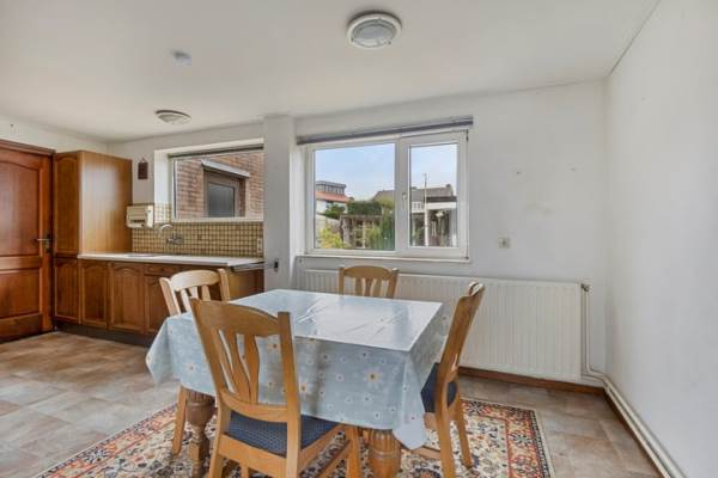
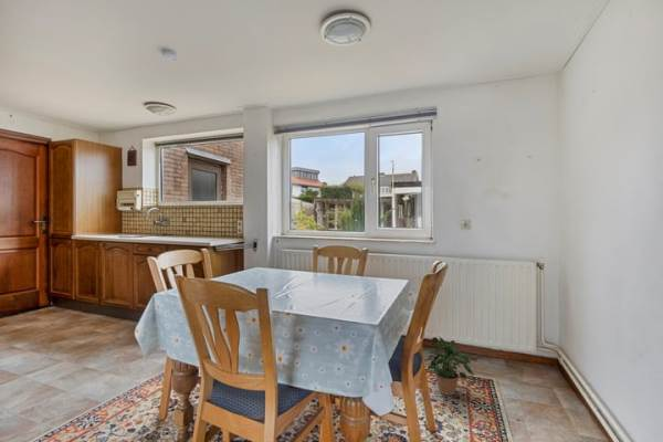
+ potted plant (450, 365)
